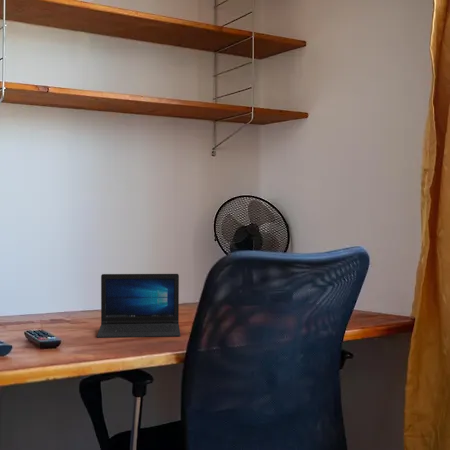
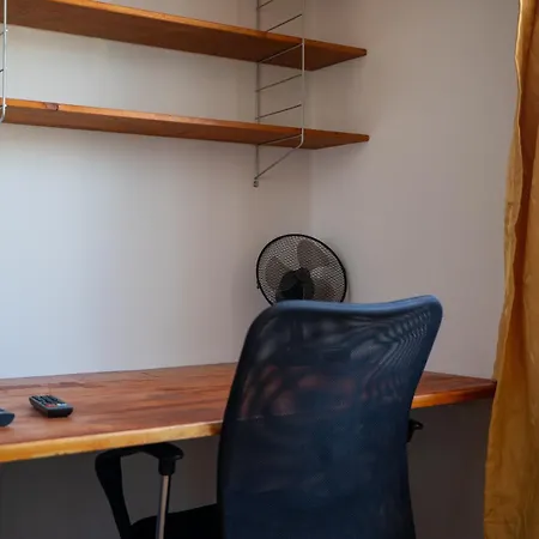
- laptop (139, 304)
